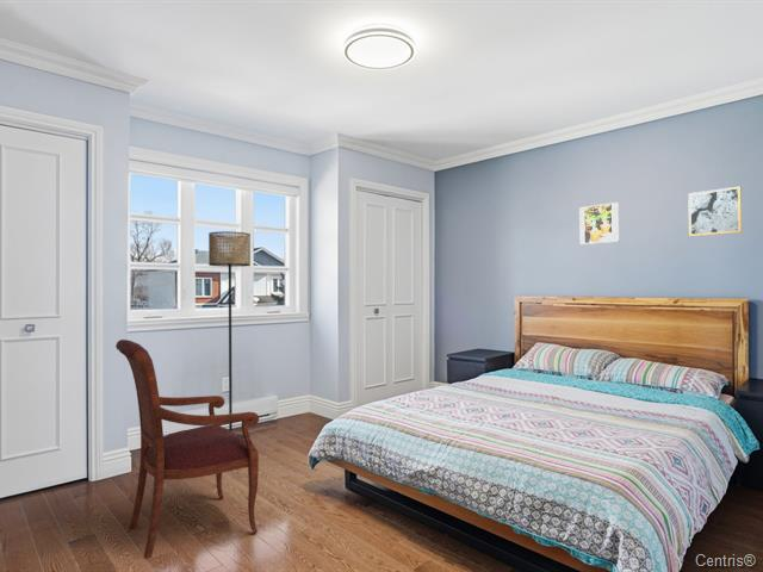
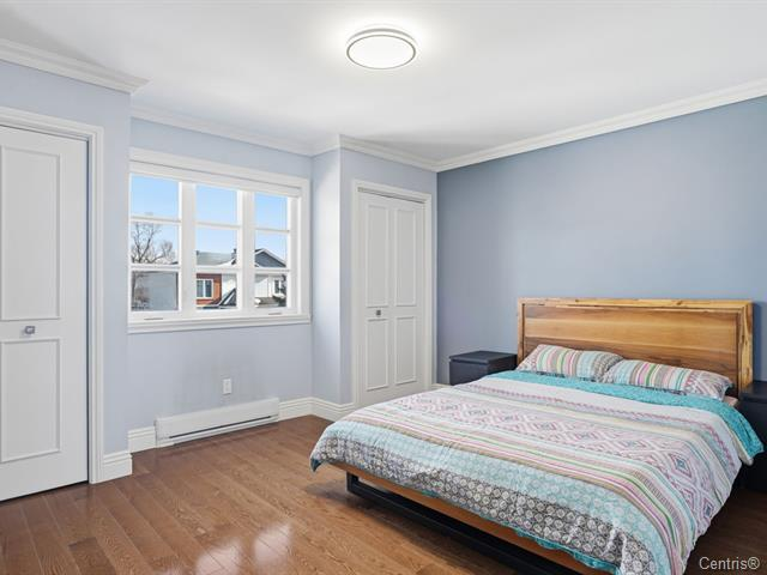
- armchair (193, 430)
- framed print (598, 224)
- floor lamp (230, 335)
- wall art (714, 212)
